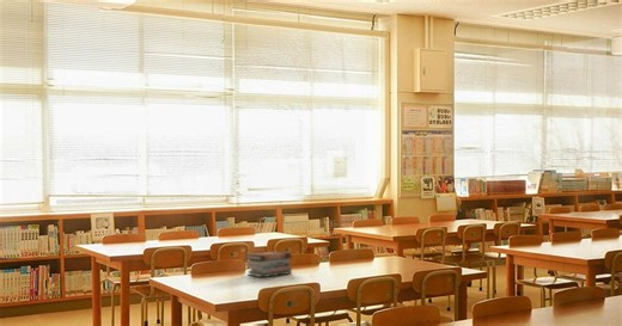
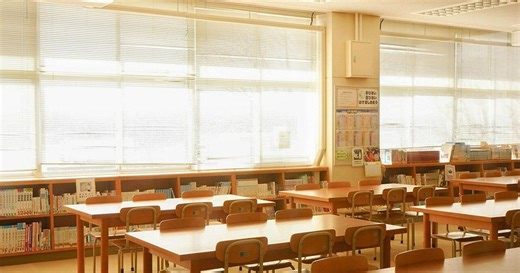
- book stack (268, 264)
